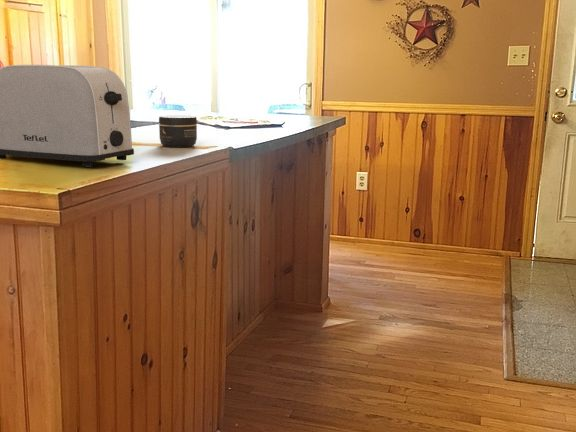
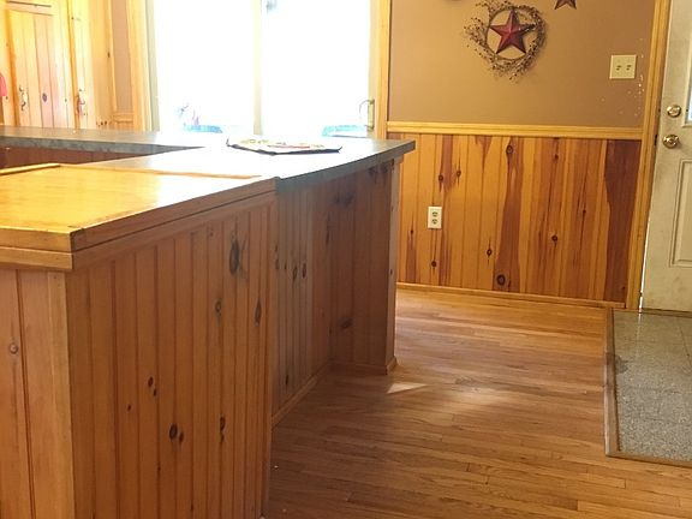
- jar (178, 130)
- toaster (61, 113)
